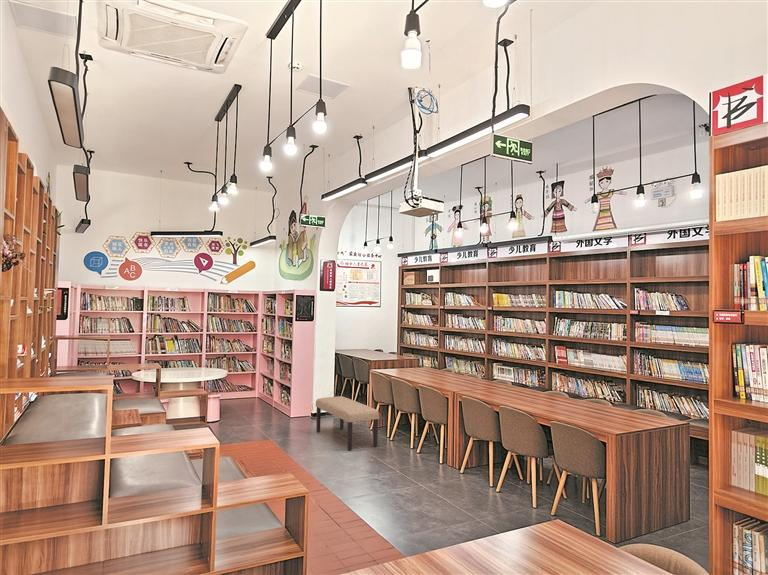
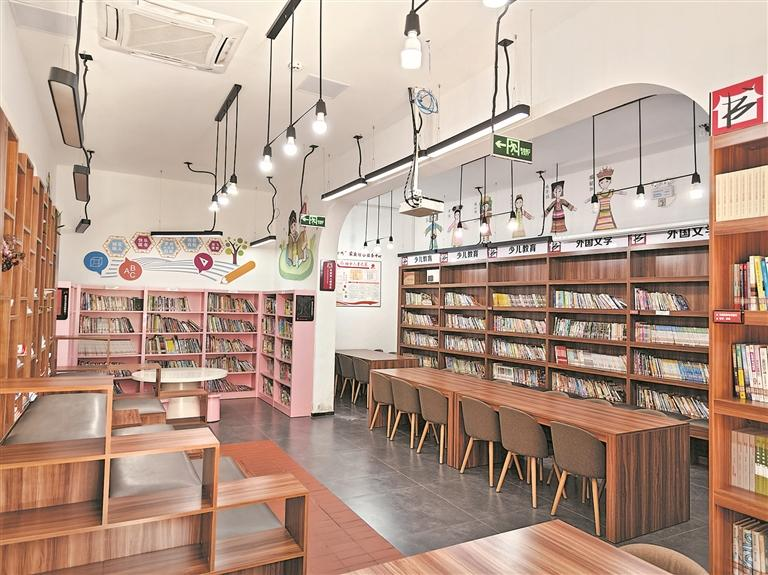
- bench (345, 420)
